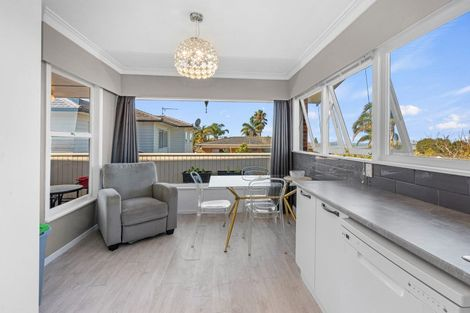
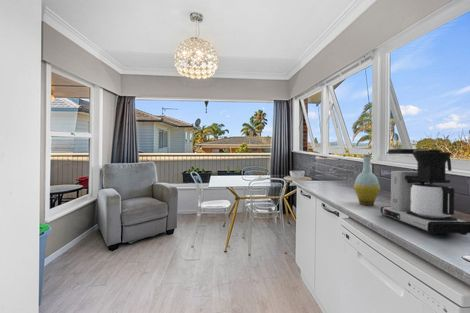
+ bottle (366, 179)
+ coffee maker (421, 187)
